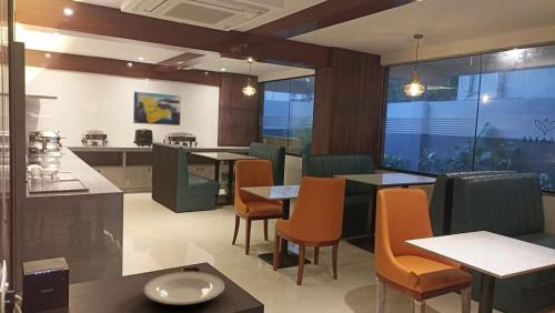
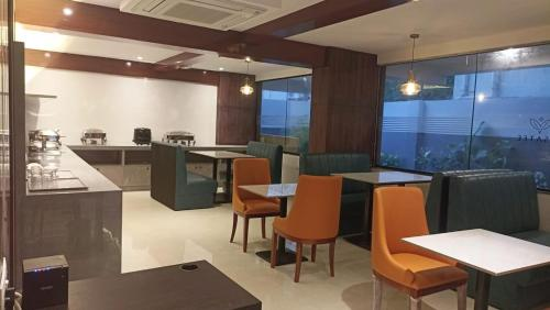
- plate (184, 290)
- wall art (158, 109)
